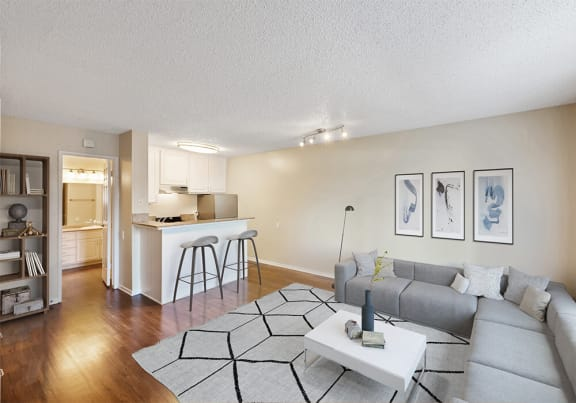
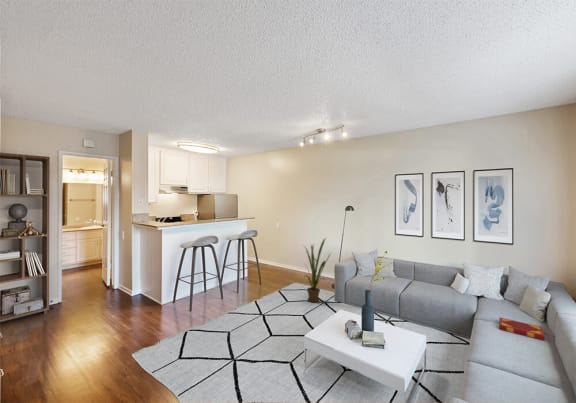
+ hardback book (520, 328)
+ house plant (314, 269)
